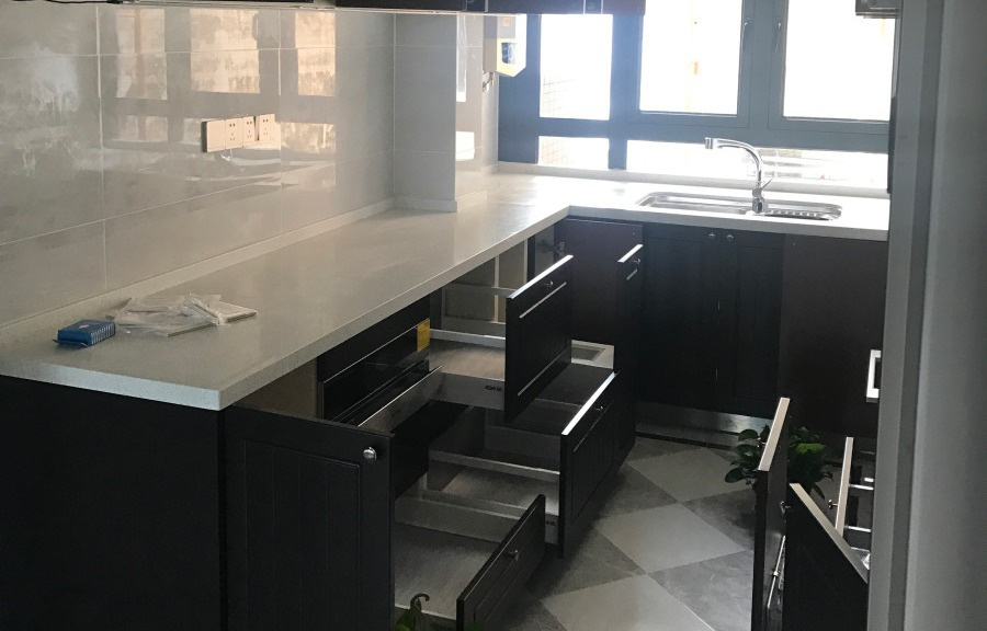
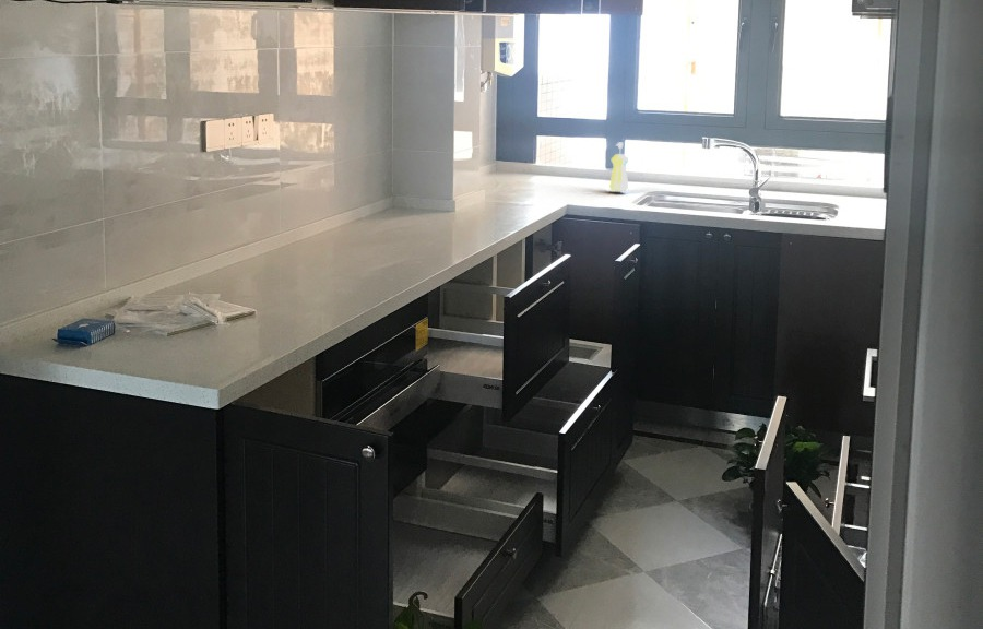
+ soap dispenser (619, 167)
